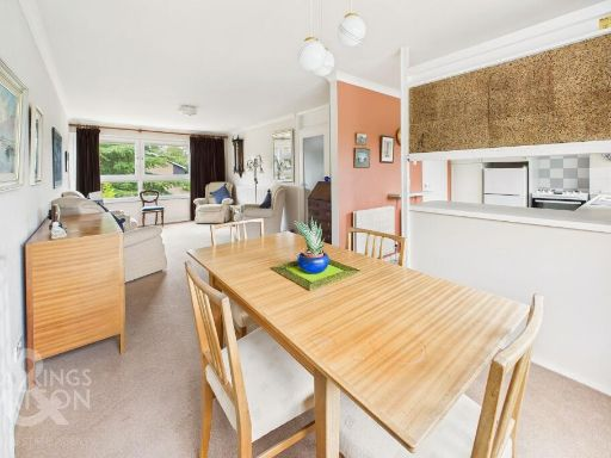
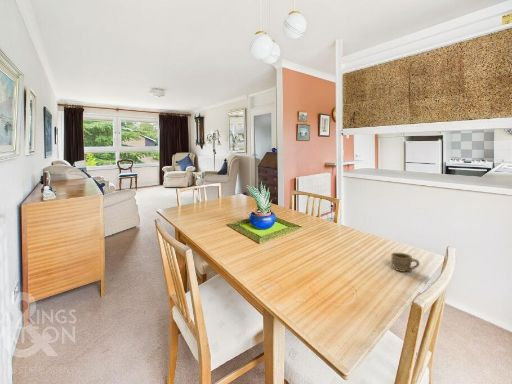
+ cup (404, 263)
